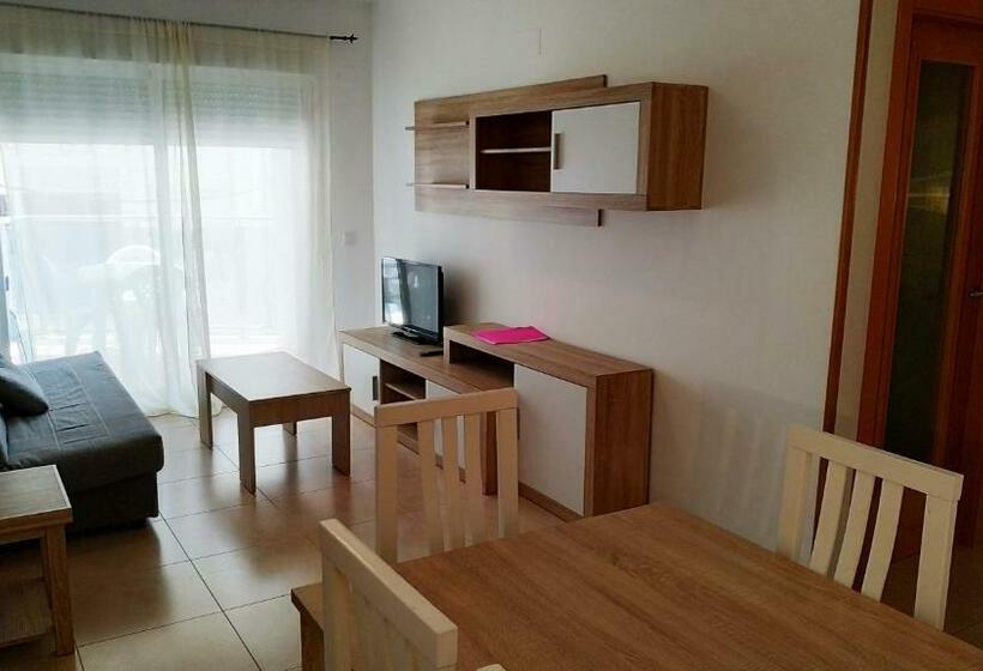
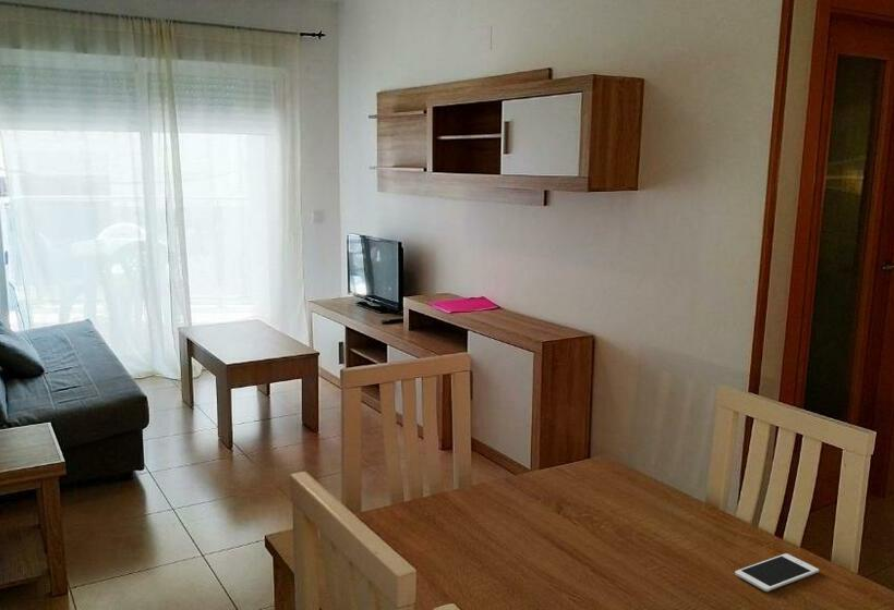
+ cell phone (776, 571)
